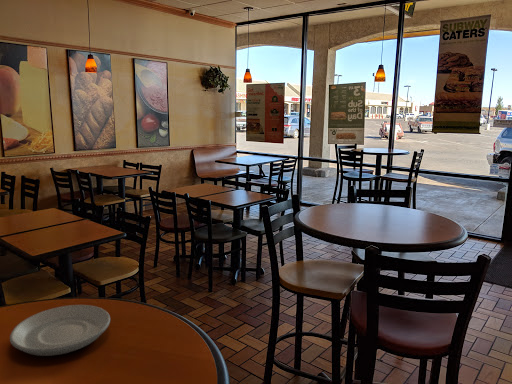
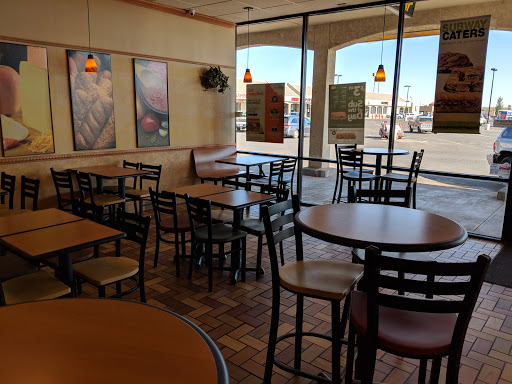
- plate (62, 331)
